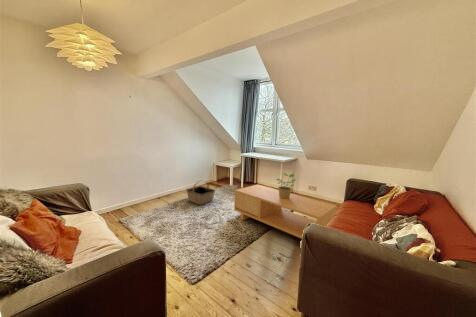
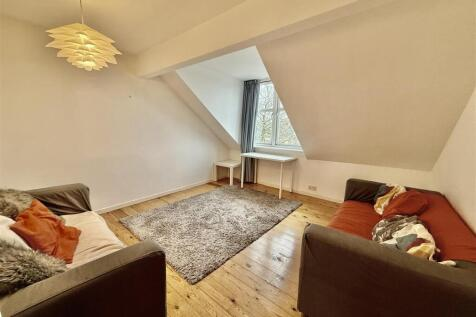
- potted plant (286, 186)
- coffee table (280, 211)
- basket (200, 190)
